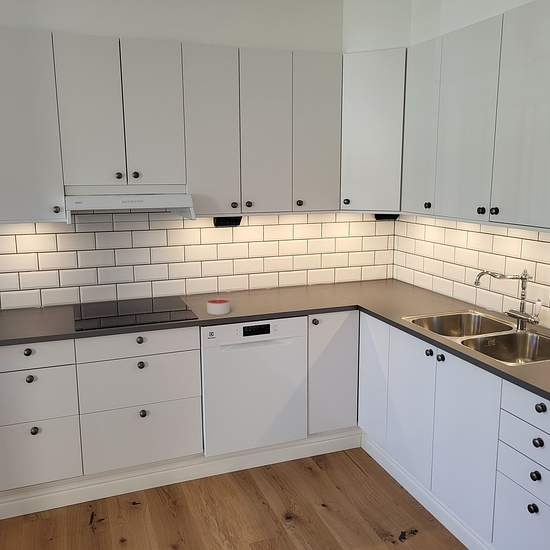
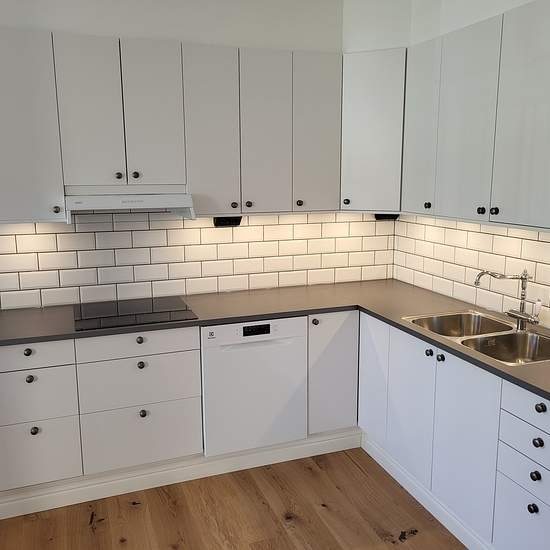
- candle (218, 306)
